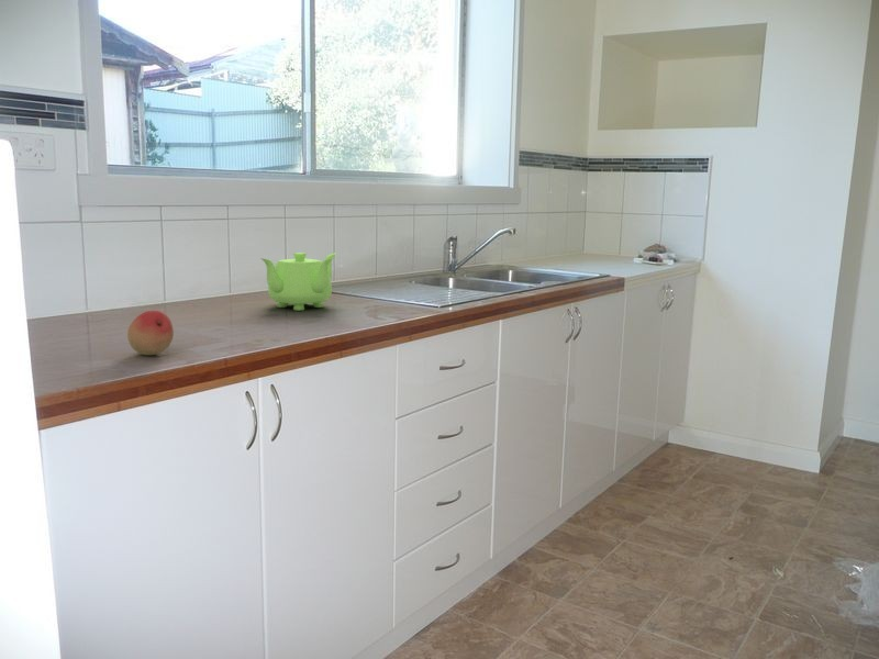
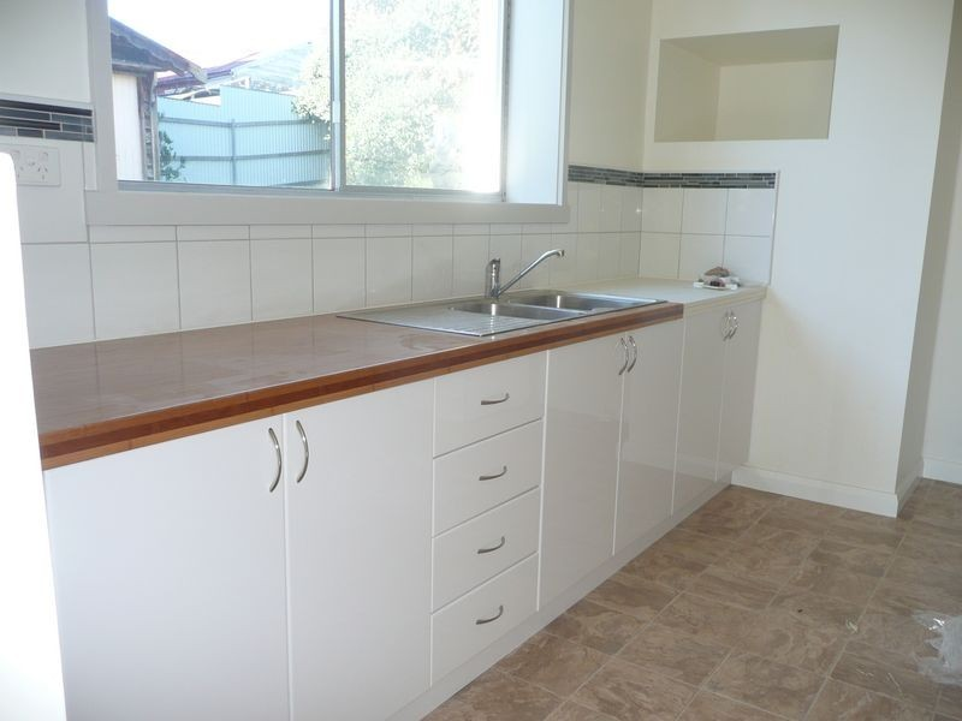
- fruit (151, 333)
- teapot (303, 280)
